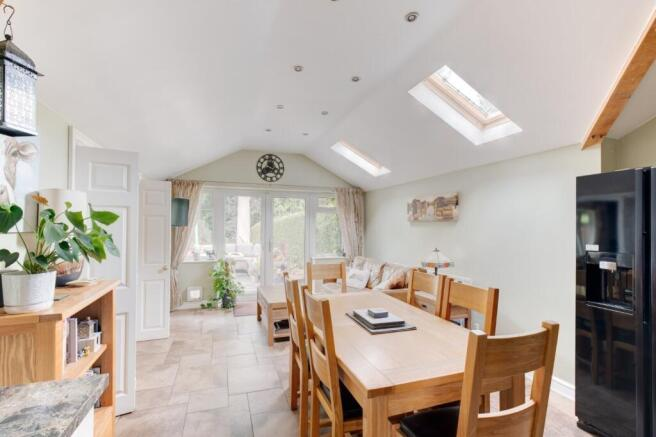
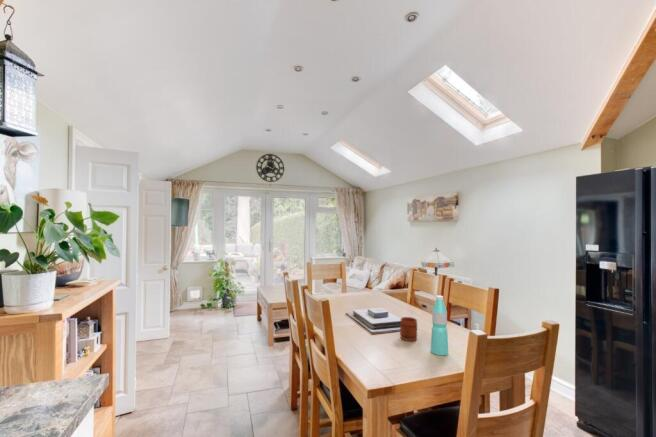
+ mug (408, 329)
+ water bottle (439, 324)
